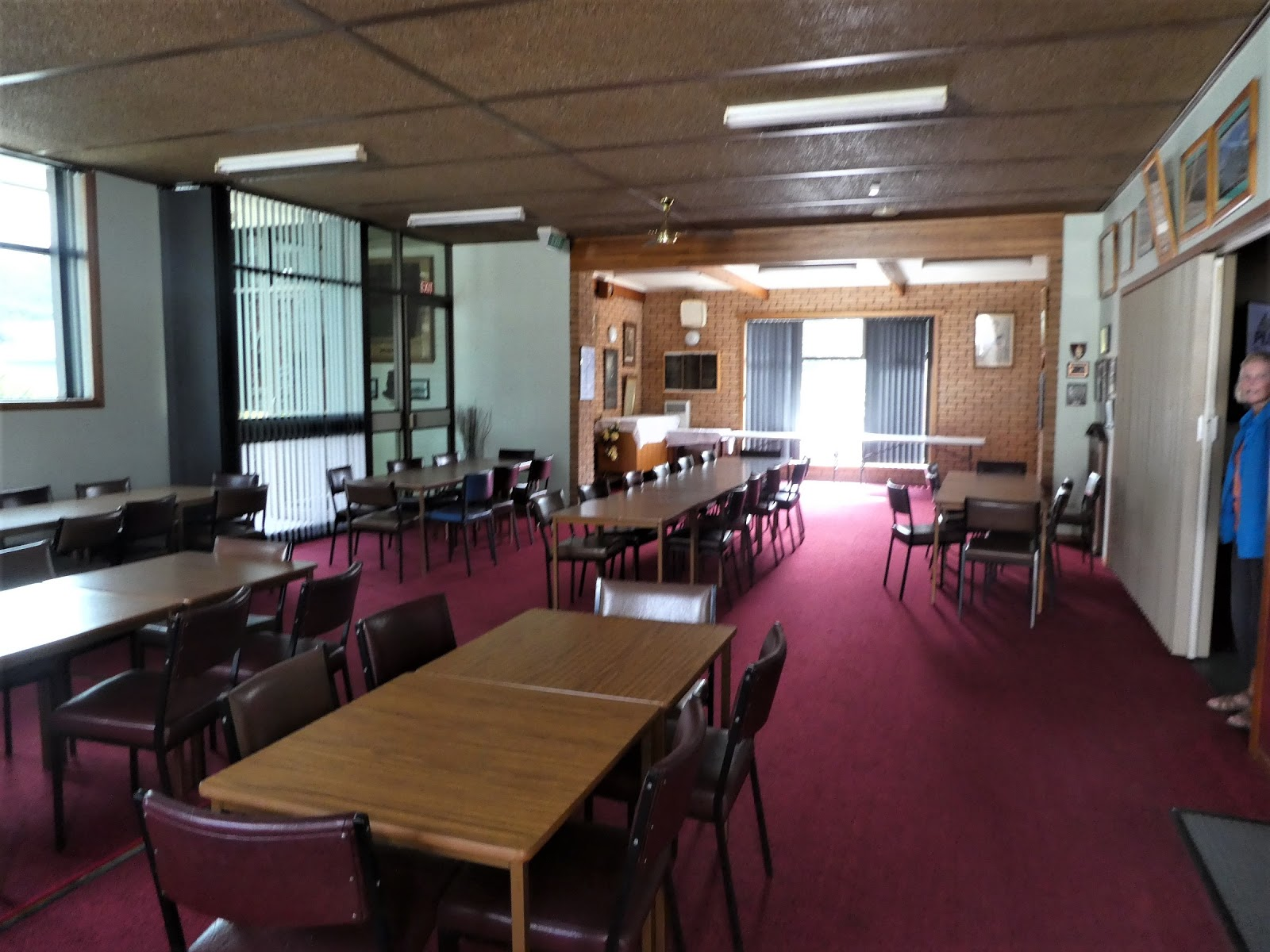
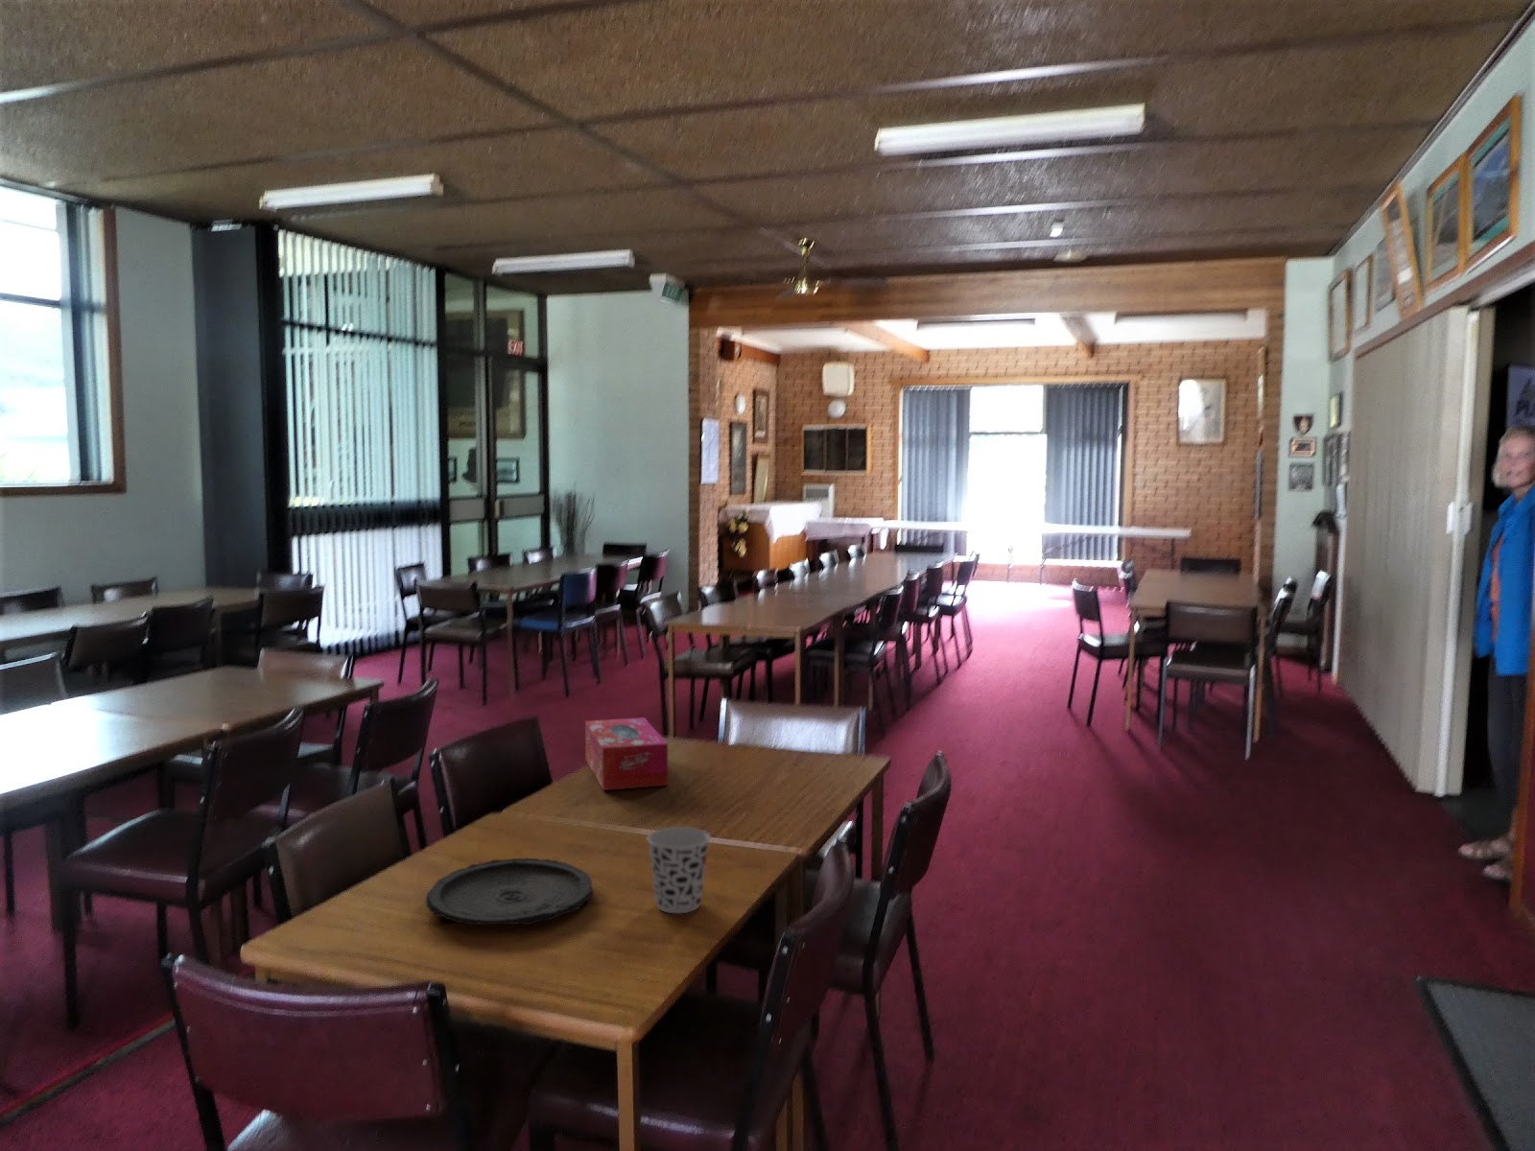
+ cup (678, 871)
+ plate (510, 892)
+ tissue box (625, 751)
